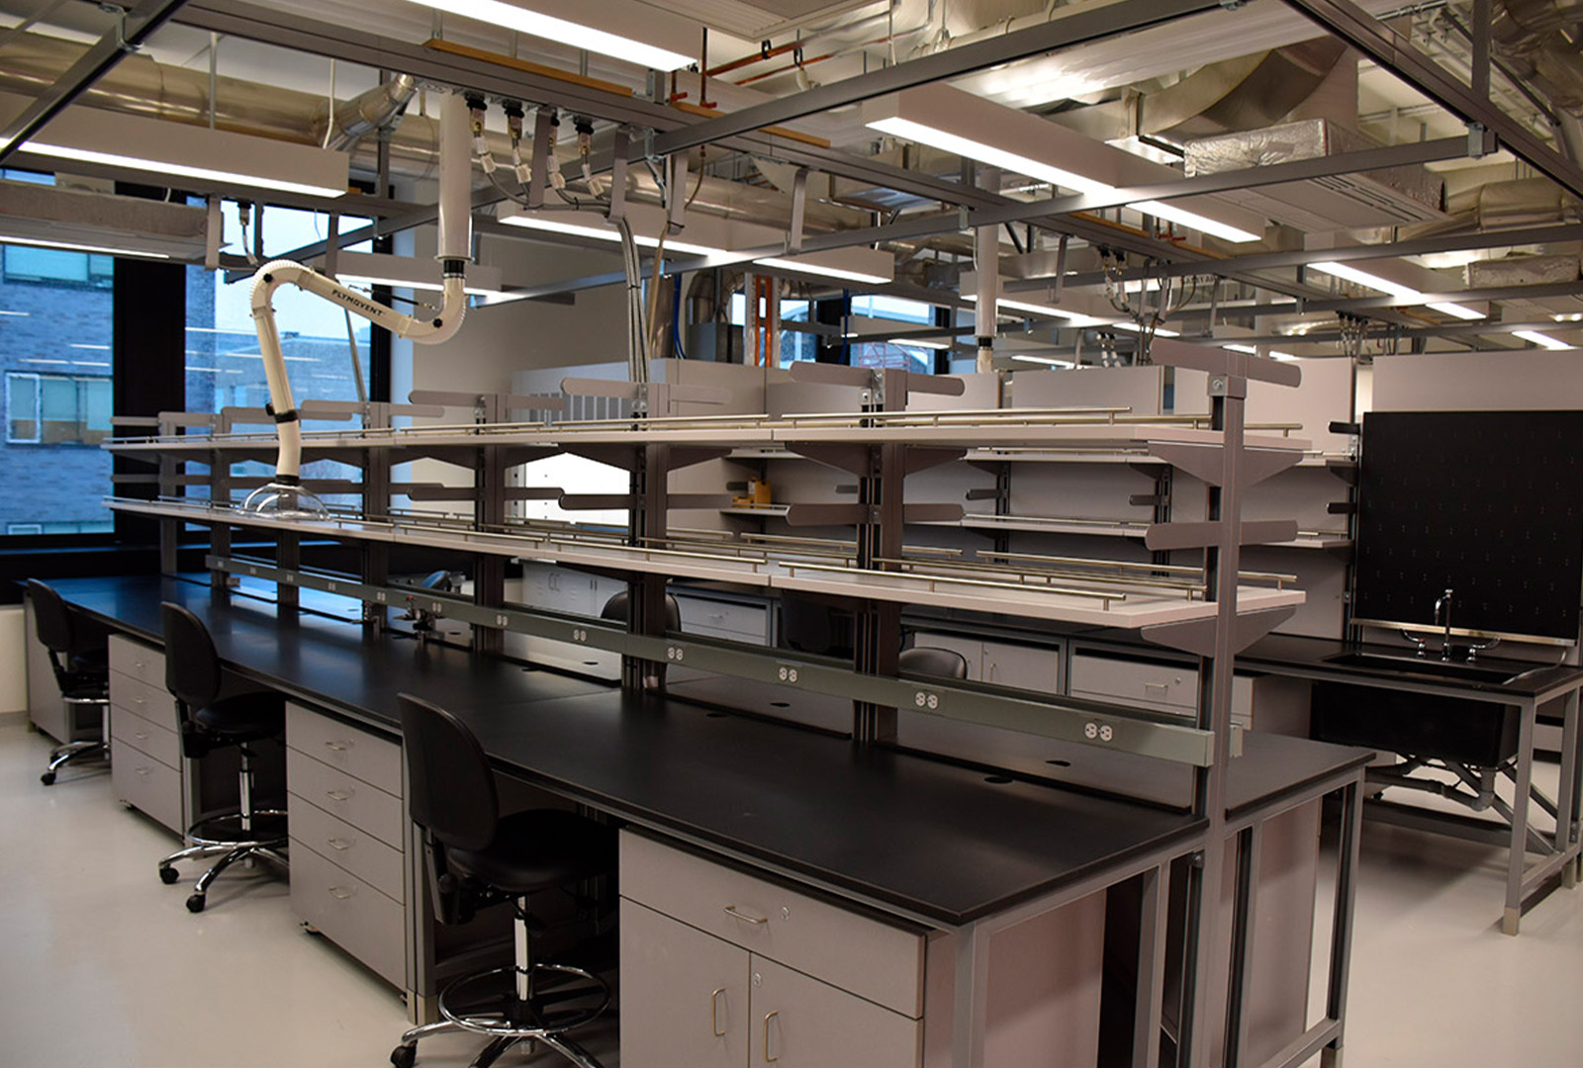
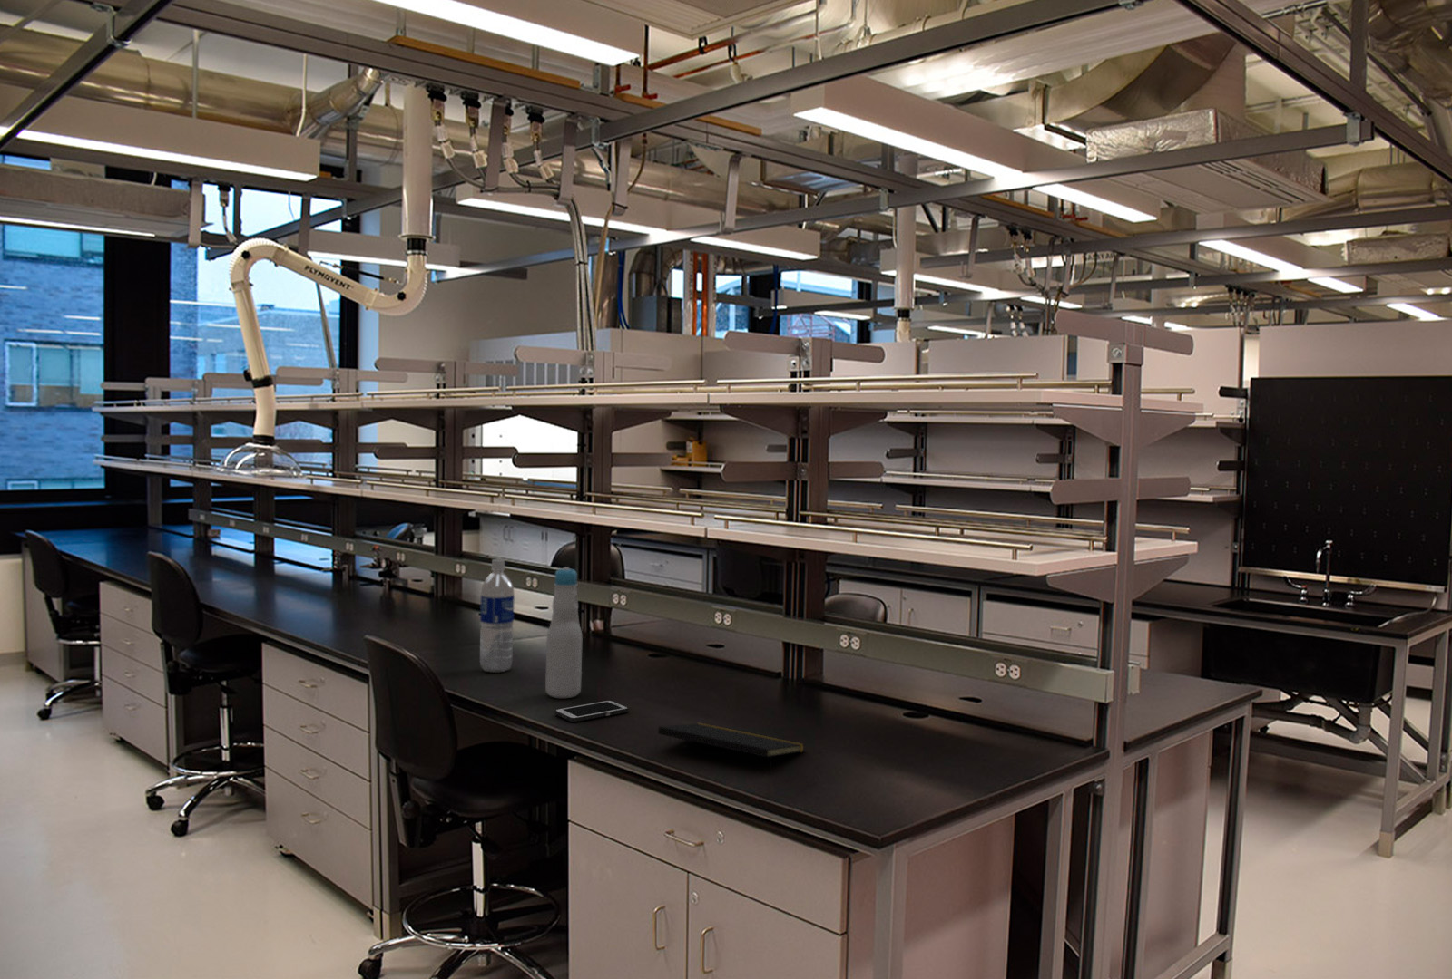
+ notepad (731, 739)
+ water bottle (496, 614)
+ cell phone (592, 710)
+ bottle (564, 630)
